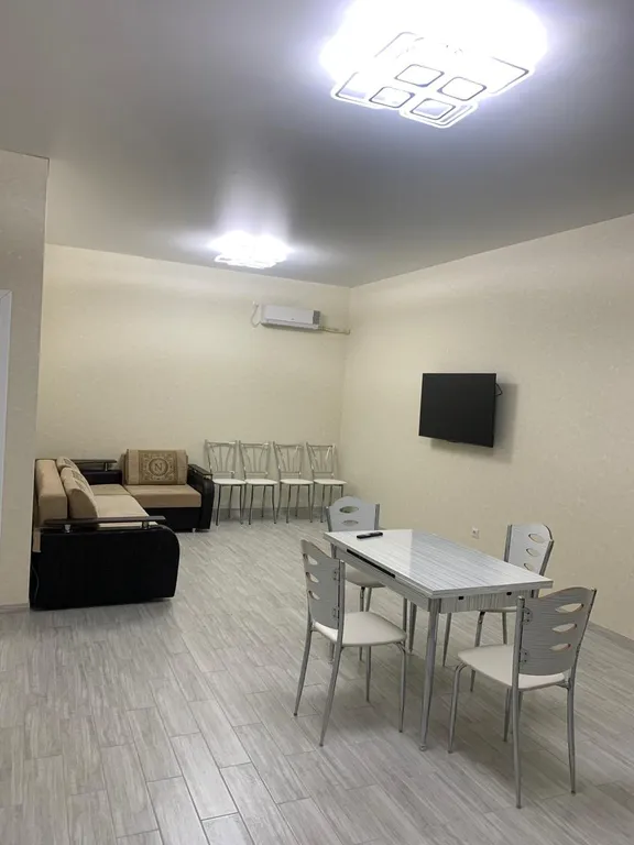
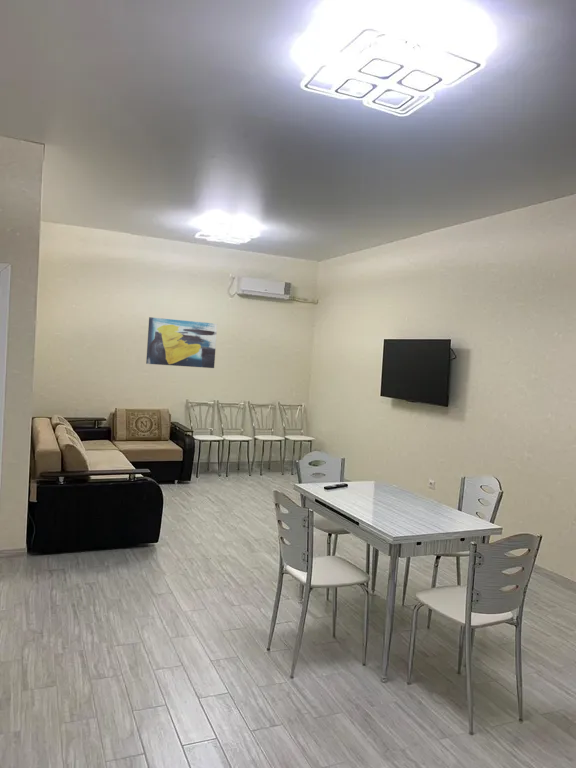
+ wall art (182, 343)
